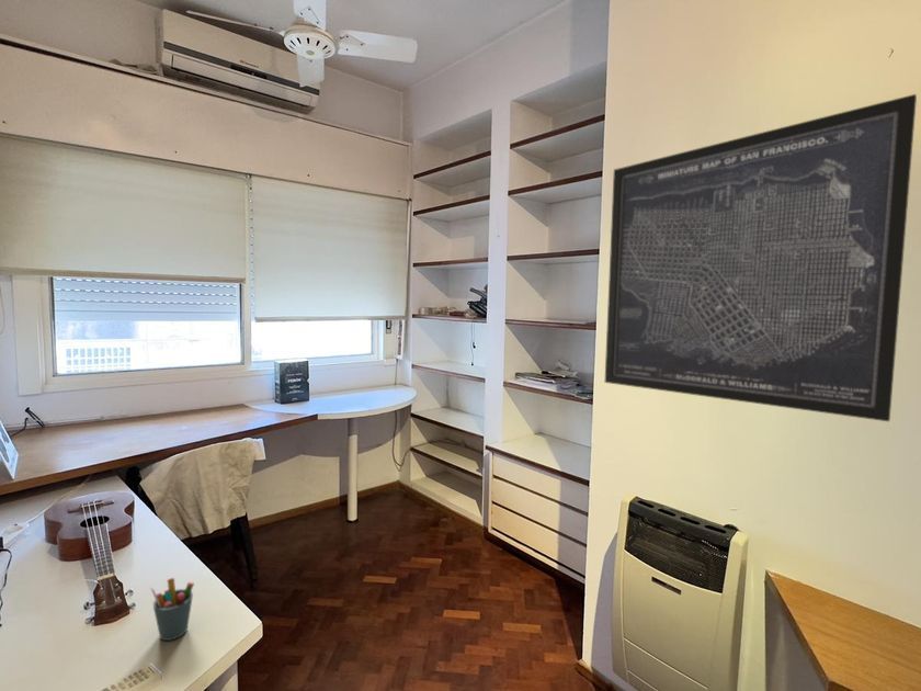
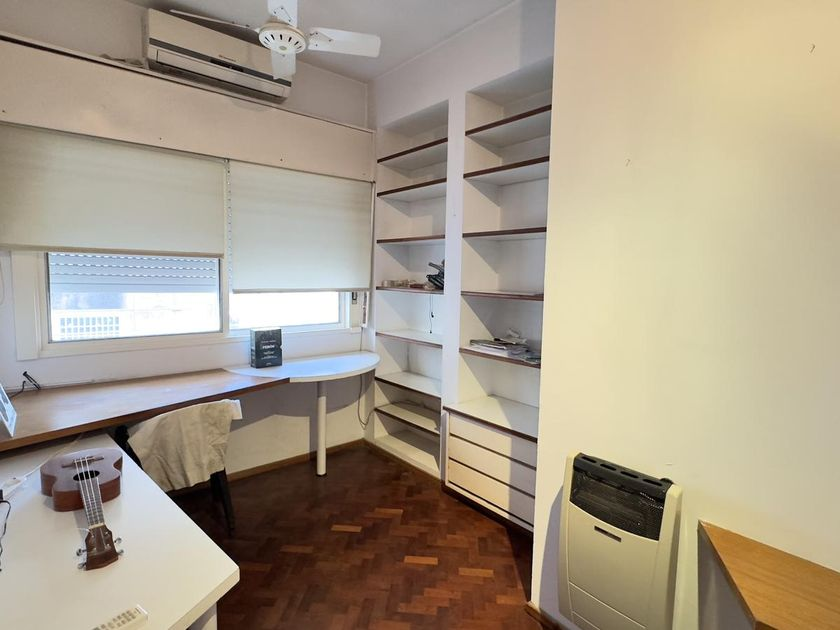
- pen holder (173, 605)
- wall art (726, 271)
